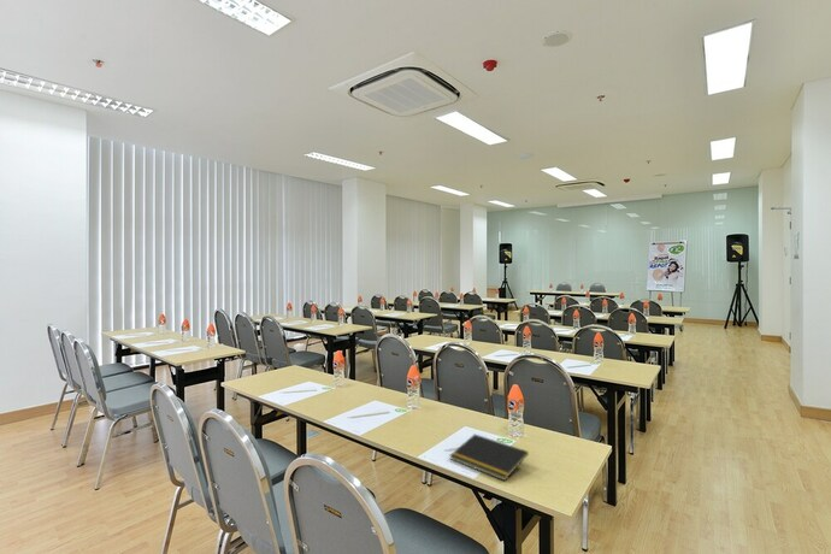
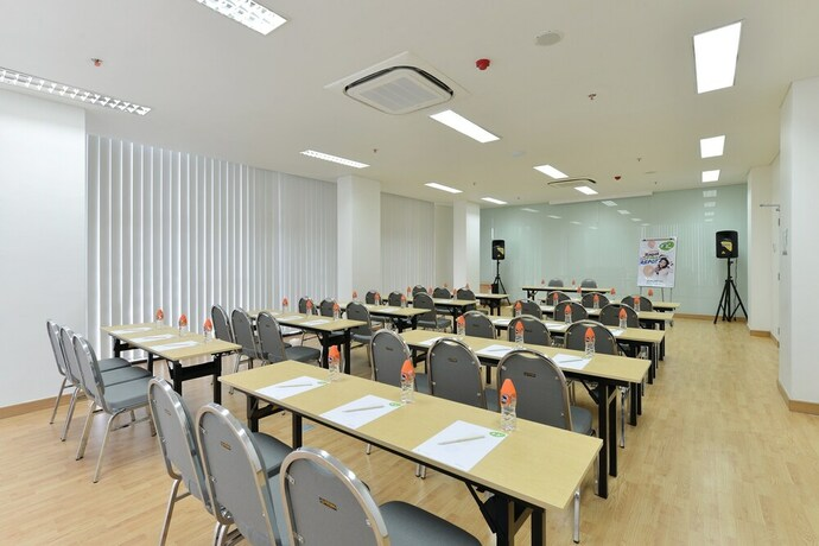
- notepad (488, 454)
